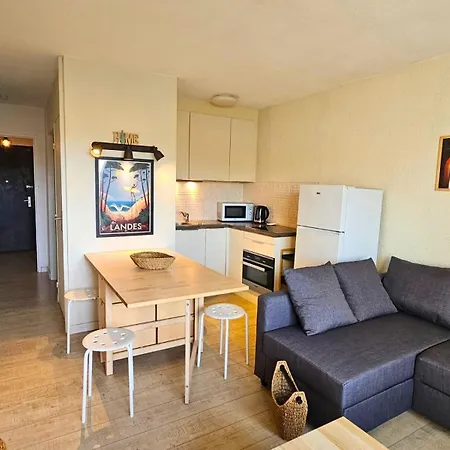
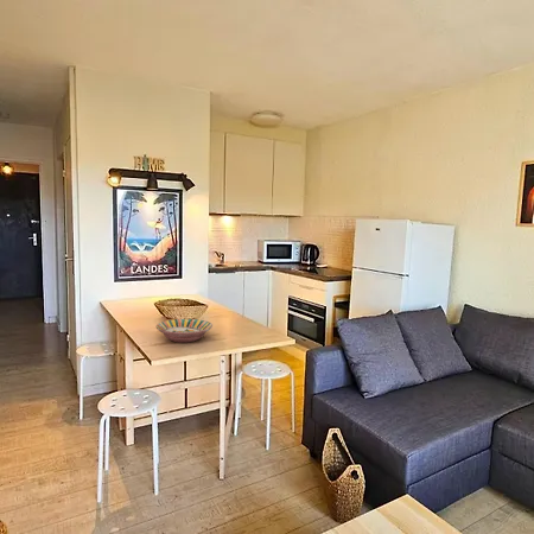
+ serving bowl (184, 331)
